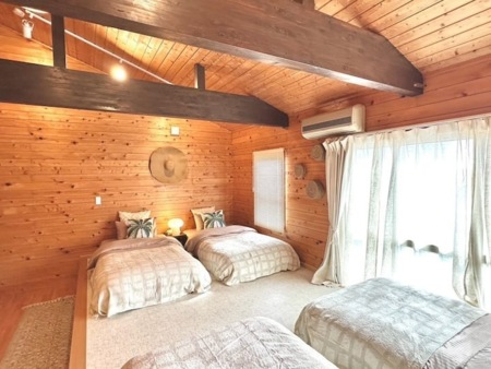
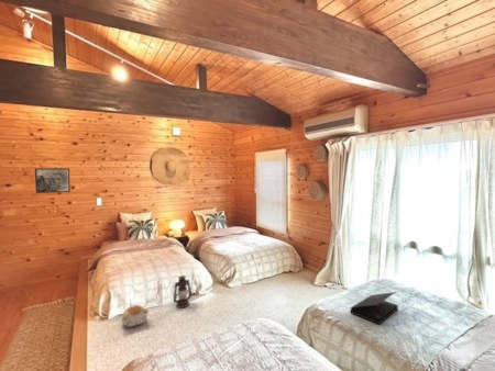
+ book (374, 302)
+ plush toy (133, 313)
+ lantern (182, 290)
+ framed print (53, 180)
